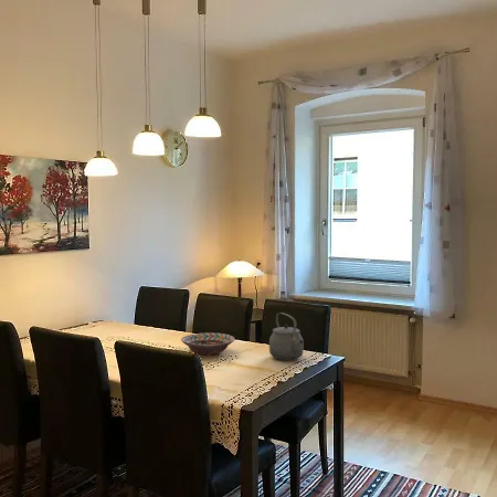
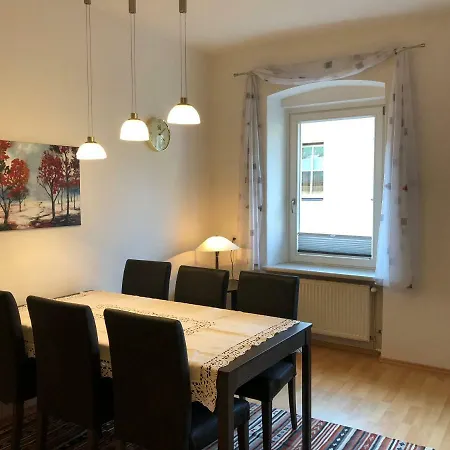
- decorative bowl (208, 345)
- tea kettle (288, 337)
